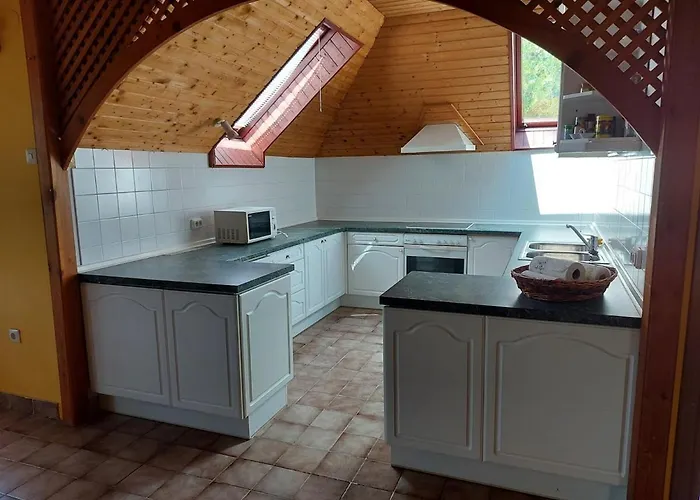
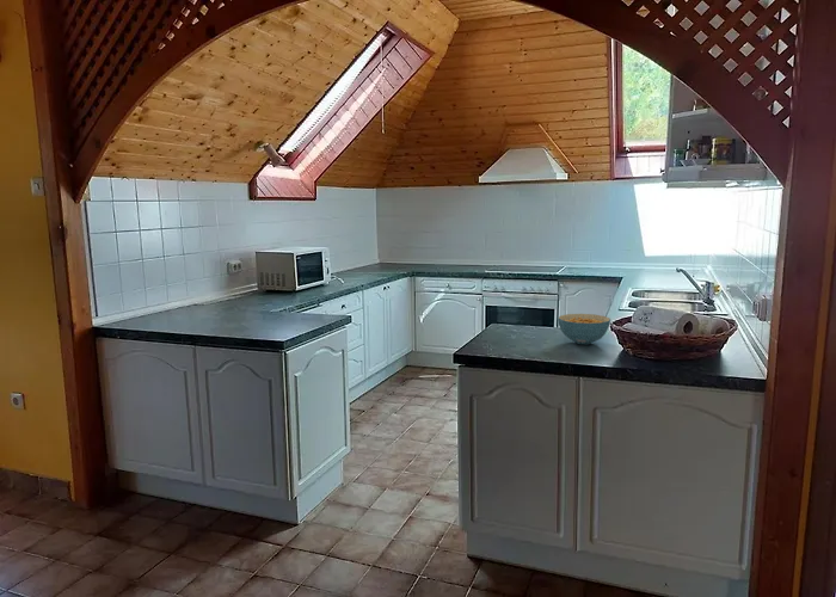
+ cereal bowl (583, 330)
